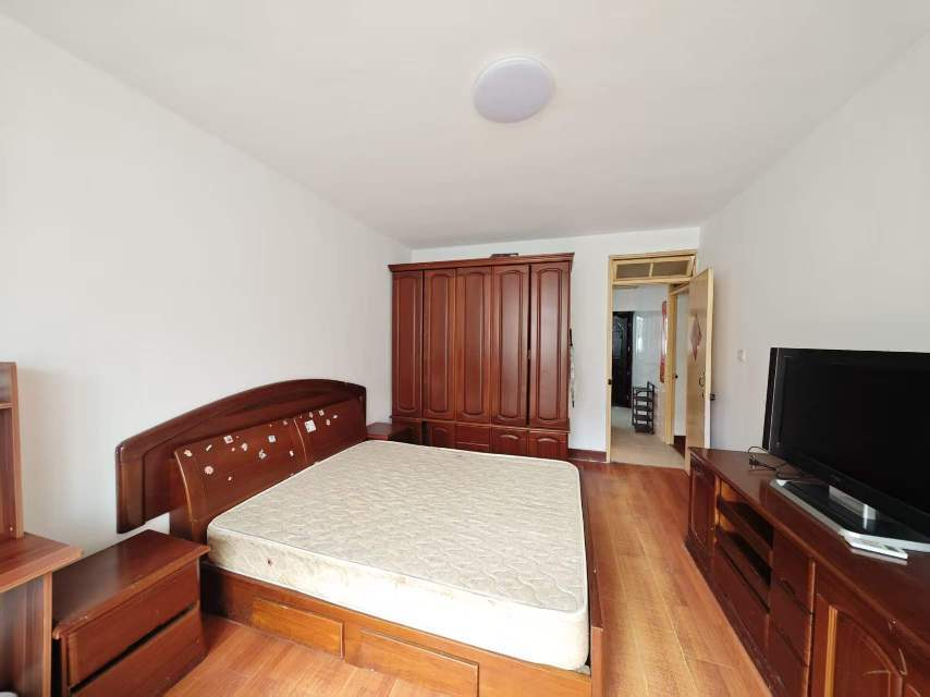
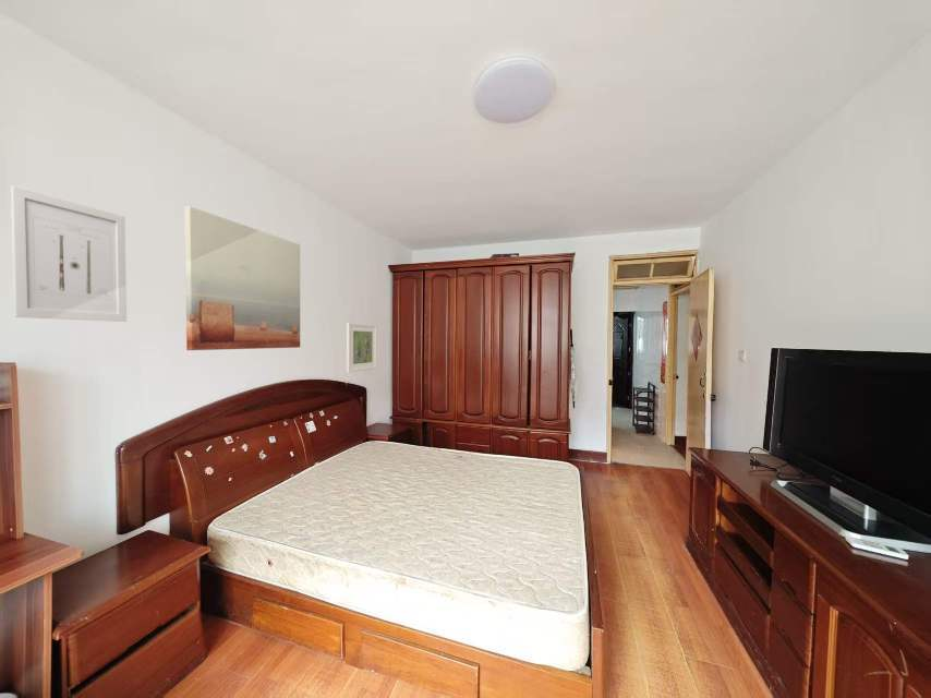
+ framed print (362, 347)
+ wall art (75, 261)
+ wall art (252, 288)
